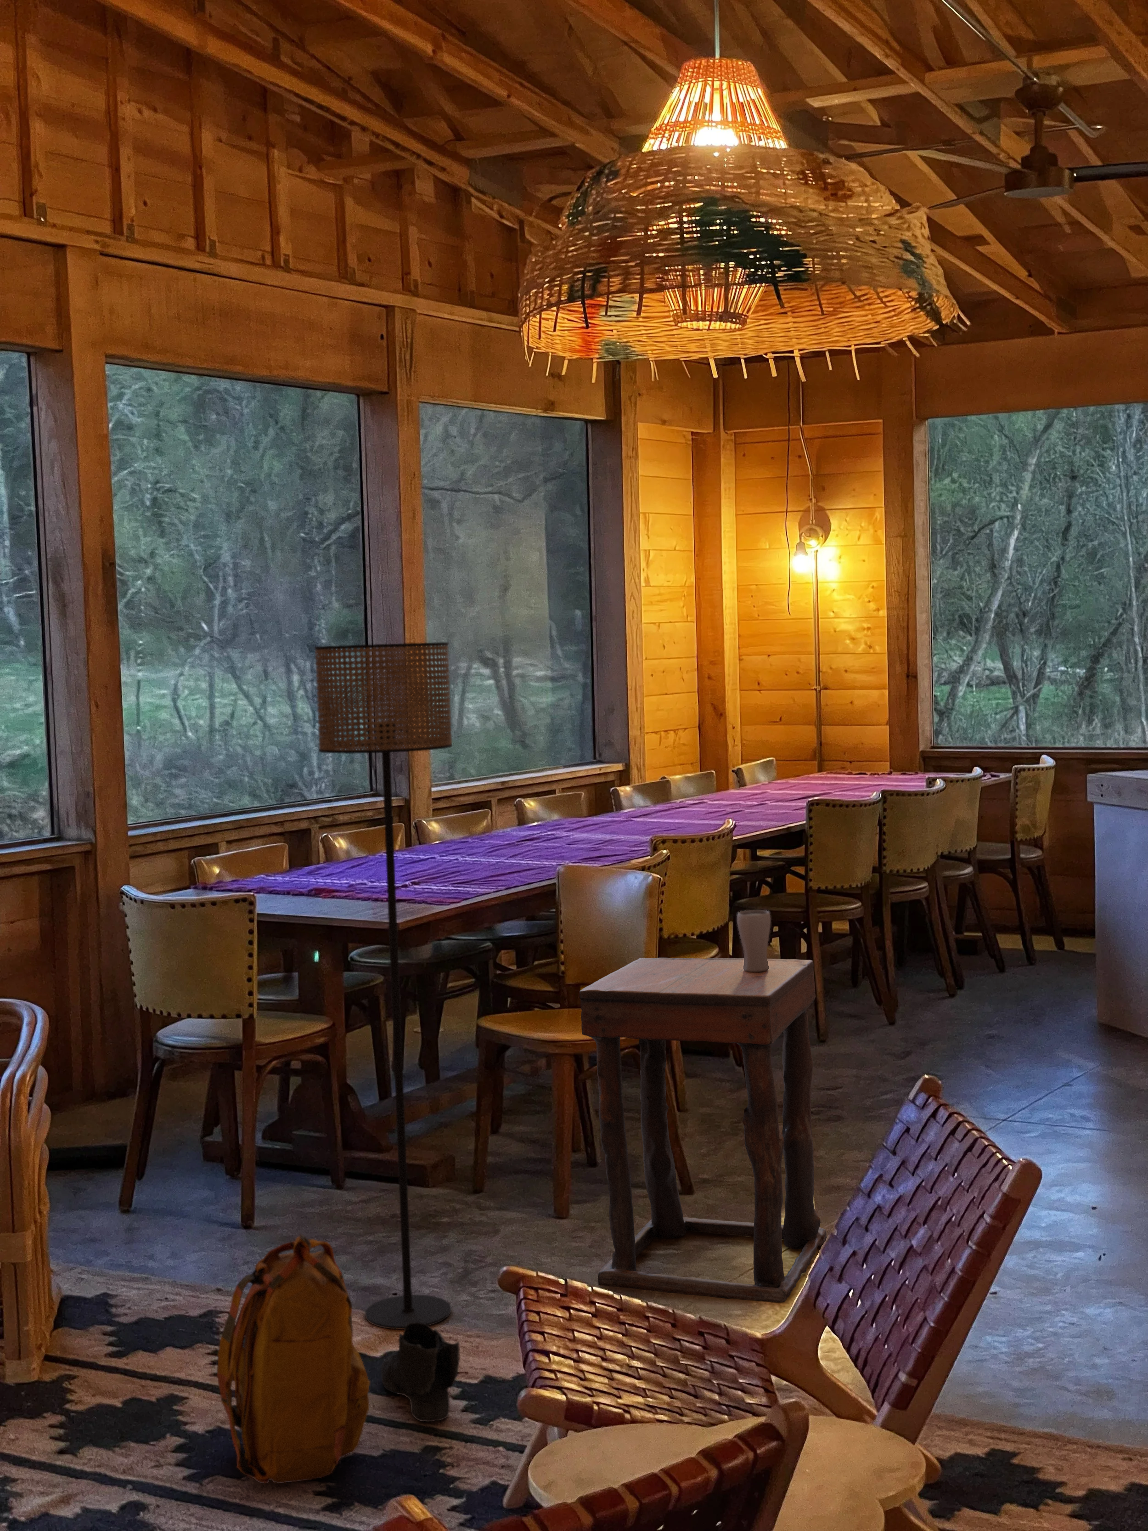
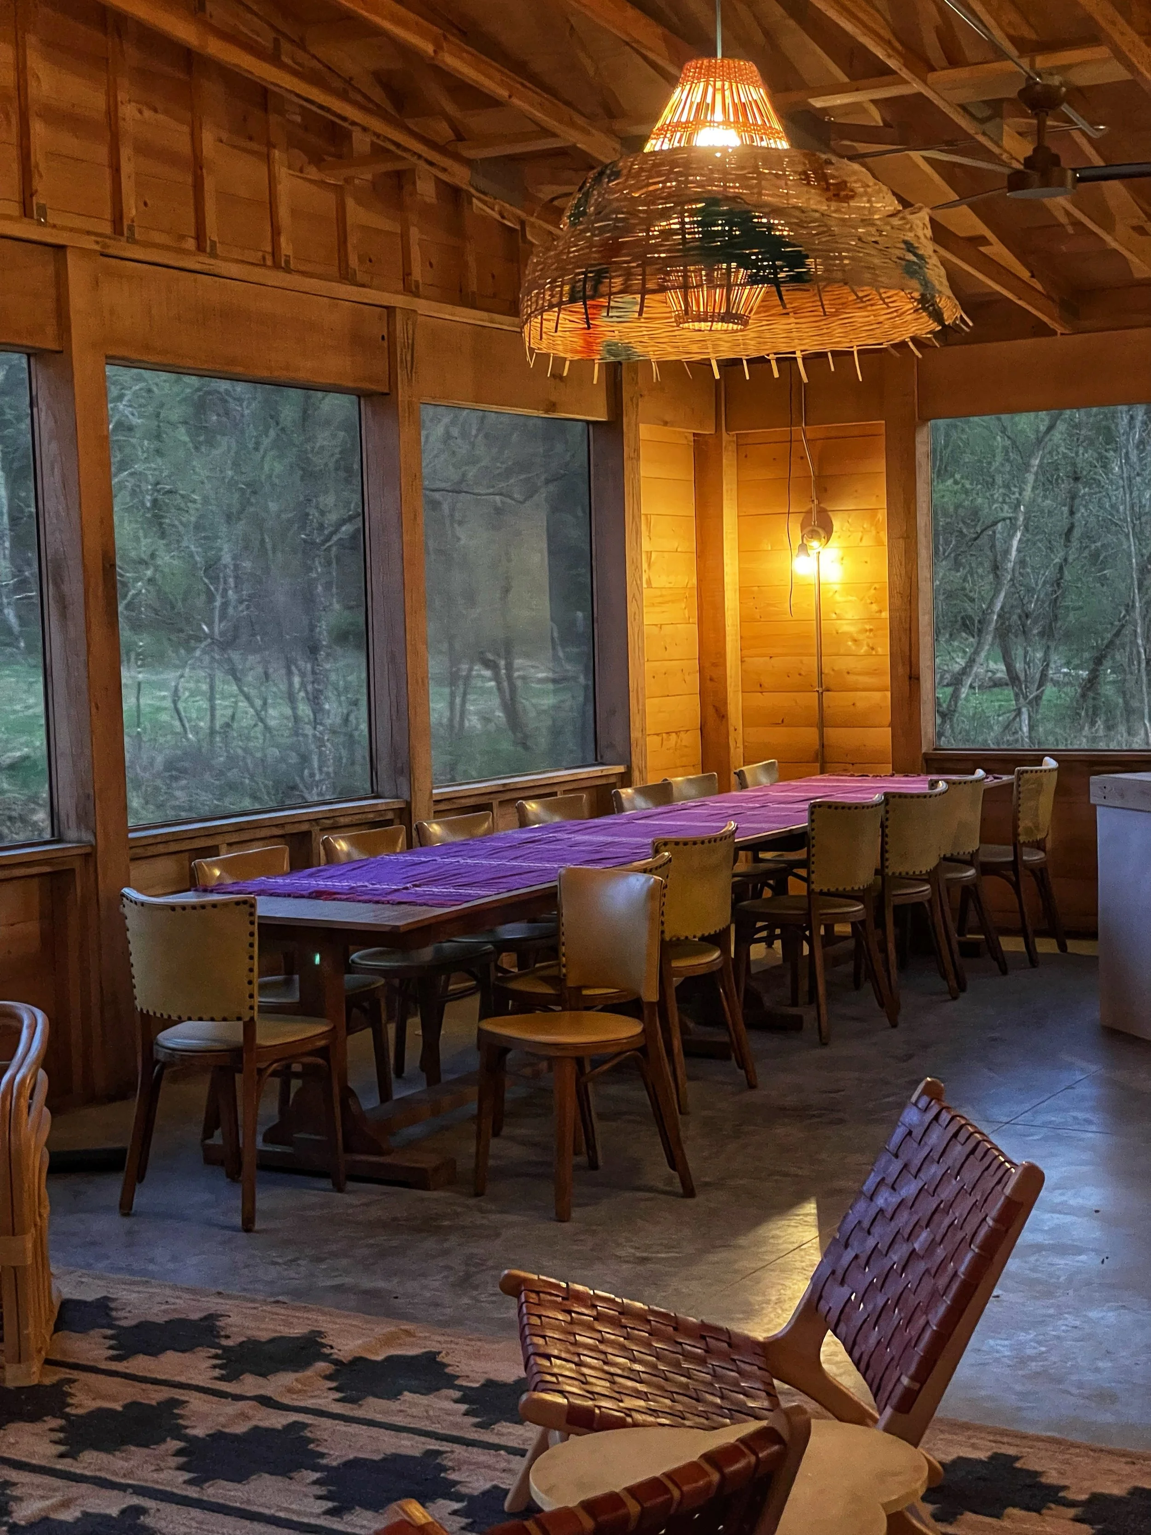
- side table (743, 1121)
- floor lamp (394, 982)
- backpack (292, 1346)
- sneaker (422, 1358)
- drinking glass (754, 940)
